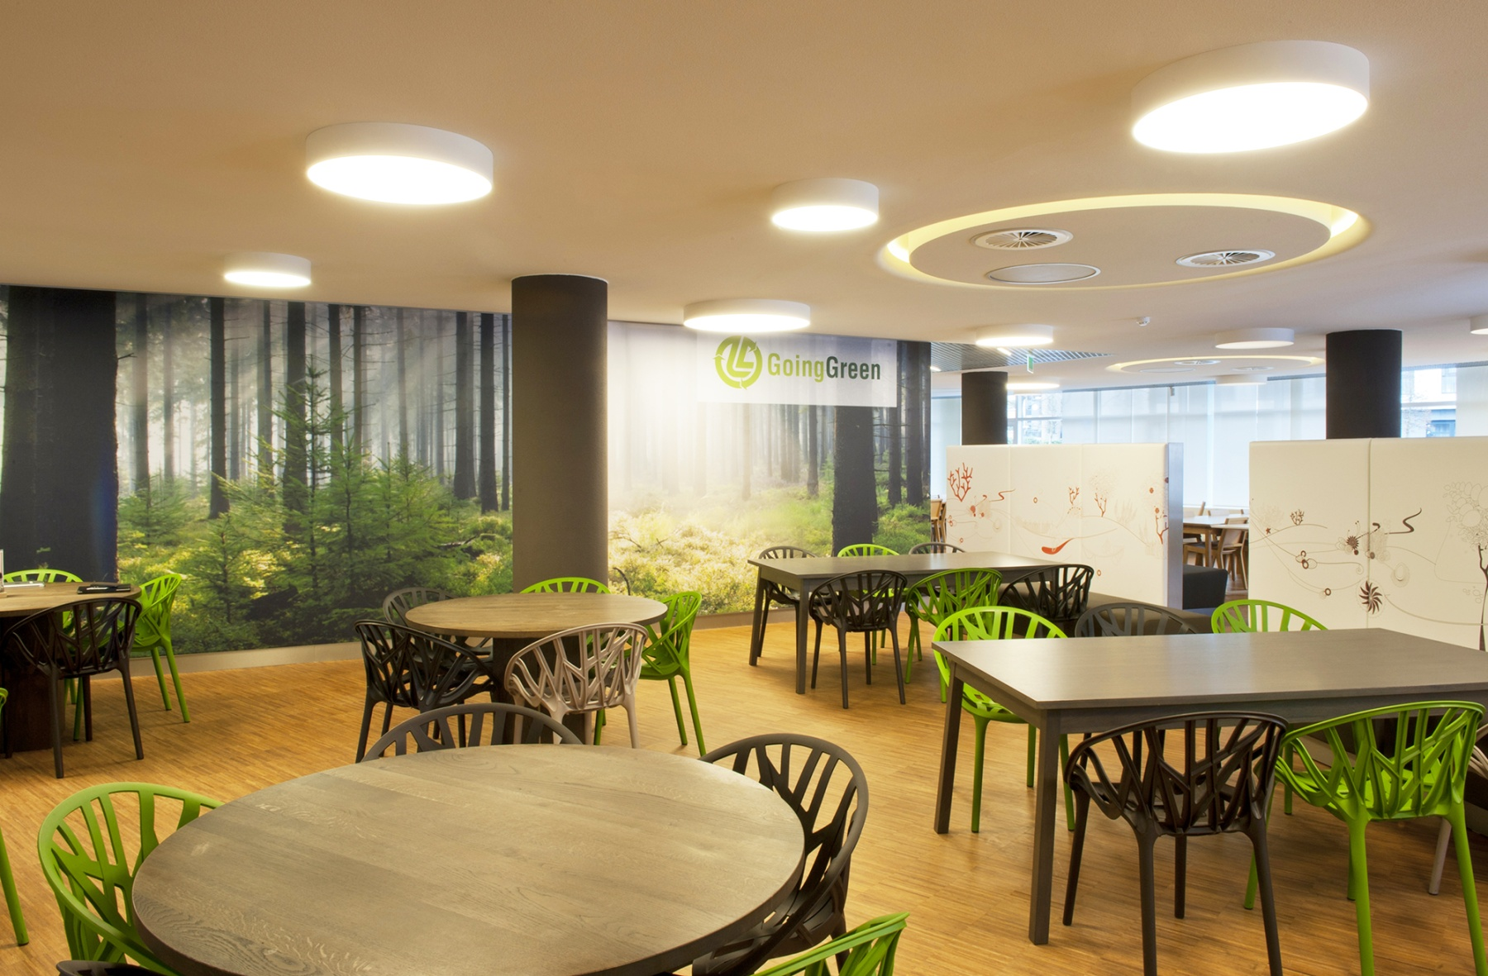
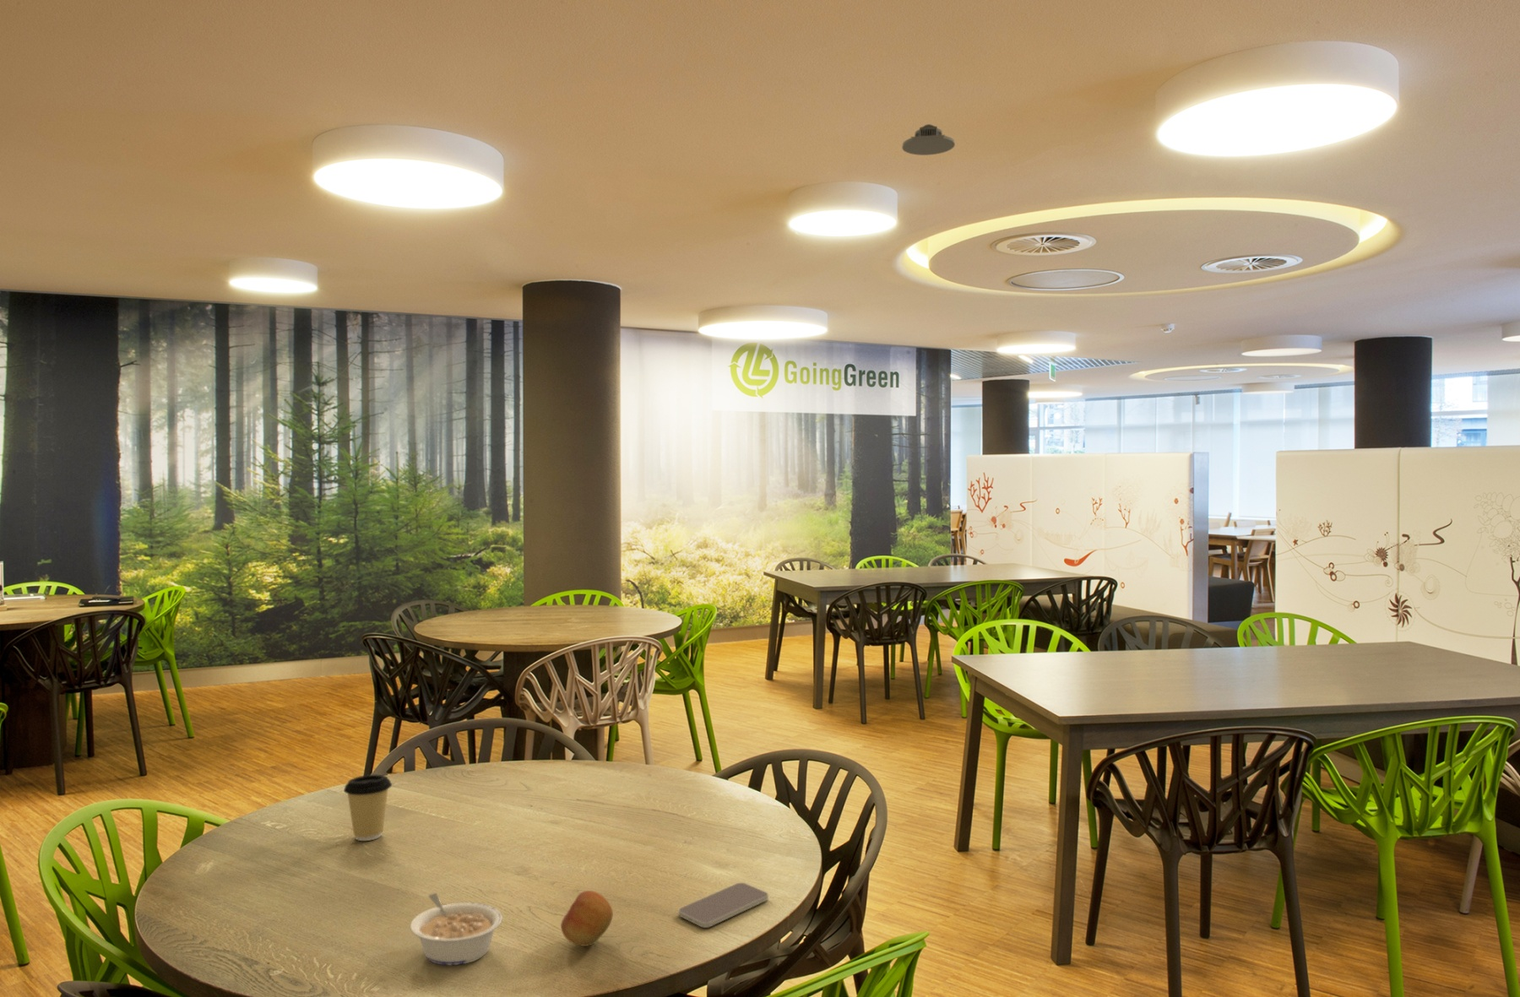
+ coffee cup (368, 807)
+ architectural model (928, 135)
+ fruit (586, 918)
+ smartphone (723, 904)
+ legume (454, 932)
